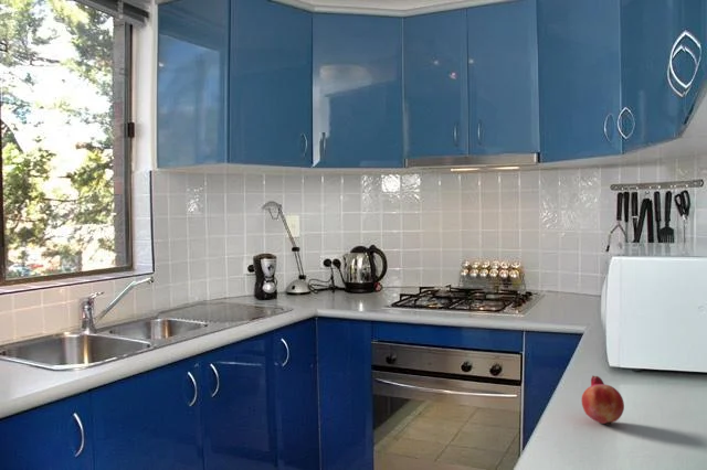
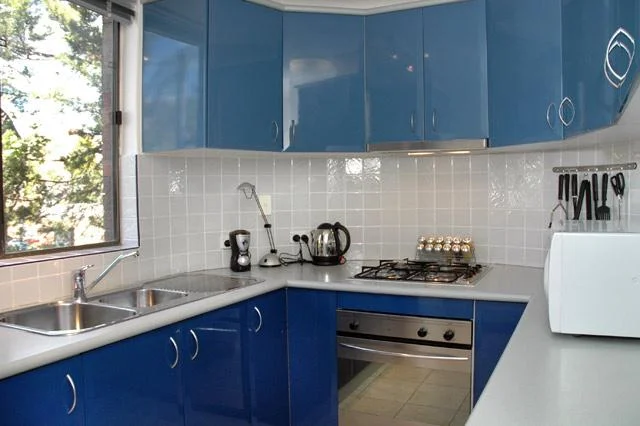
- fruit (602, 399)
